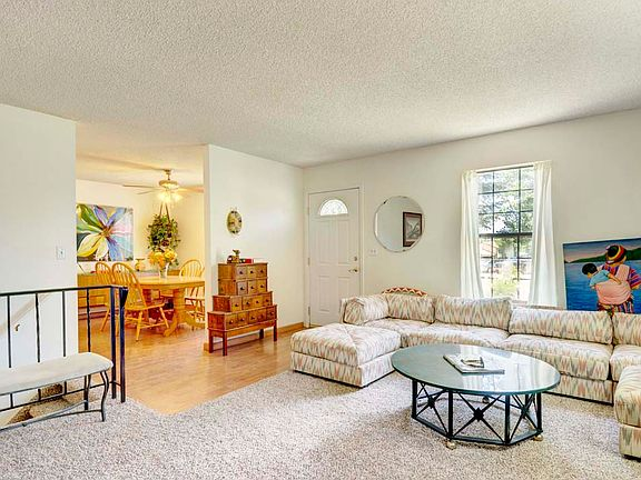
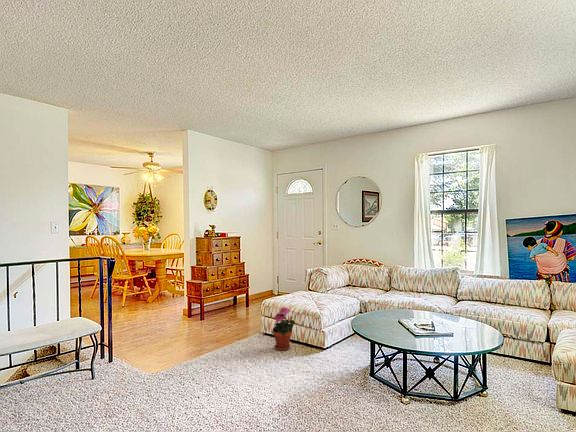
+ potted plant (283, 327)
